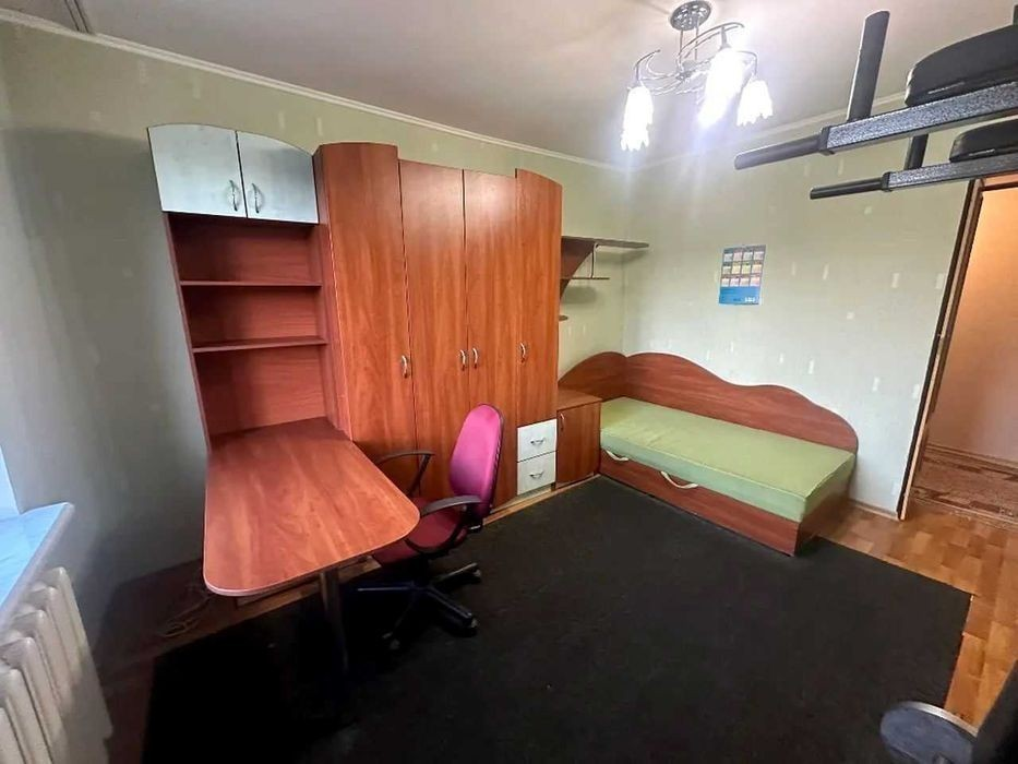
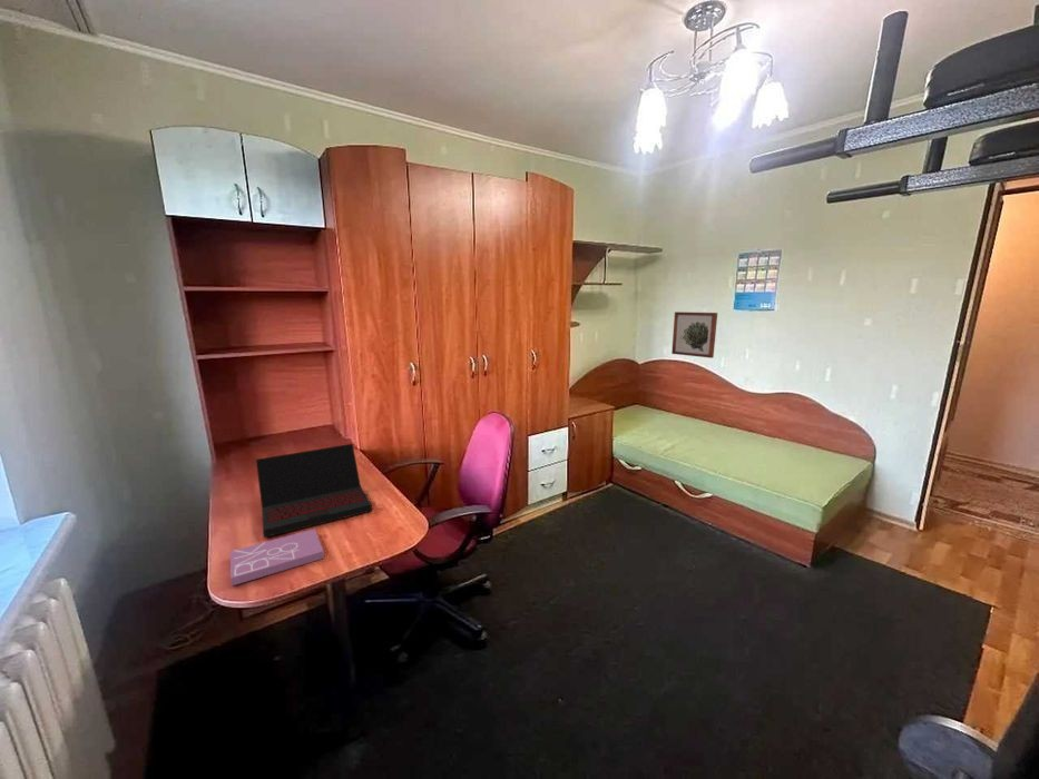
+ laptop (313, 484)
+ wall art (693, 334)
+ book (276, 554)
